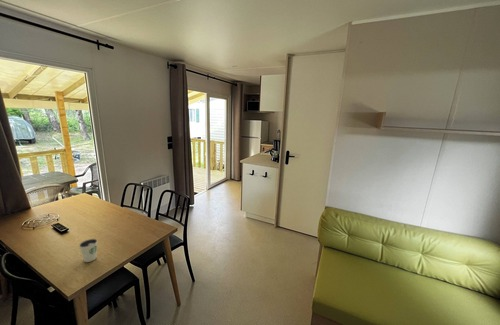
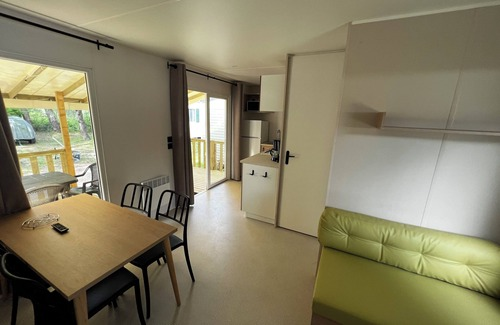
- dixie cup (89, 251)
